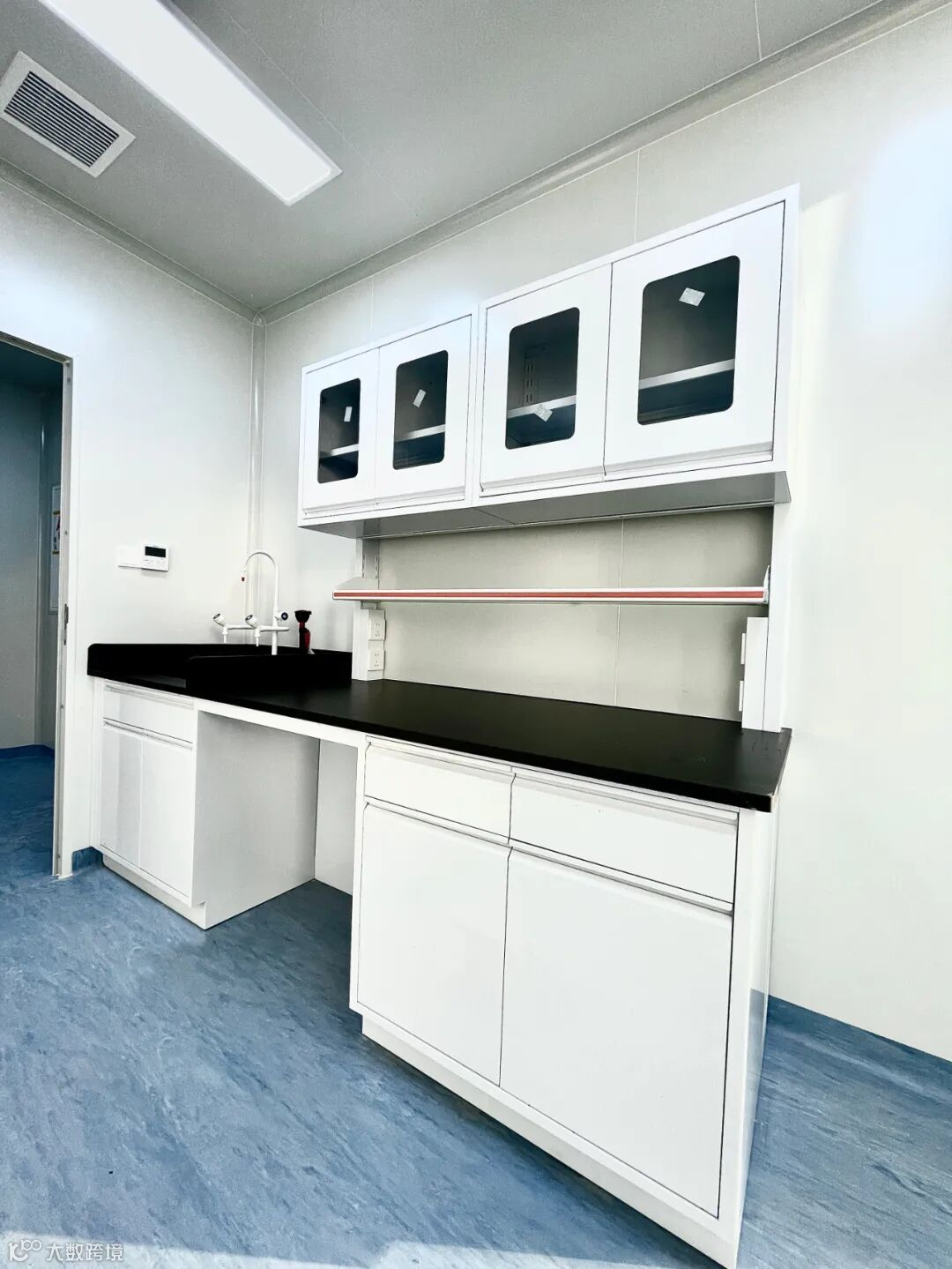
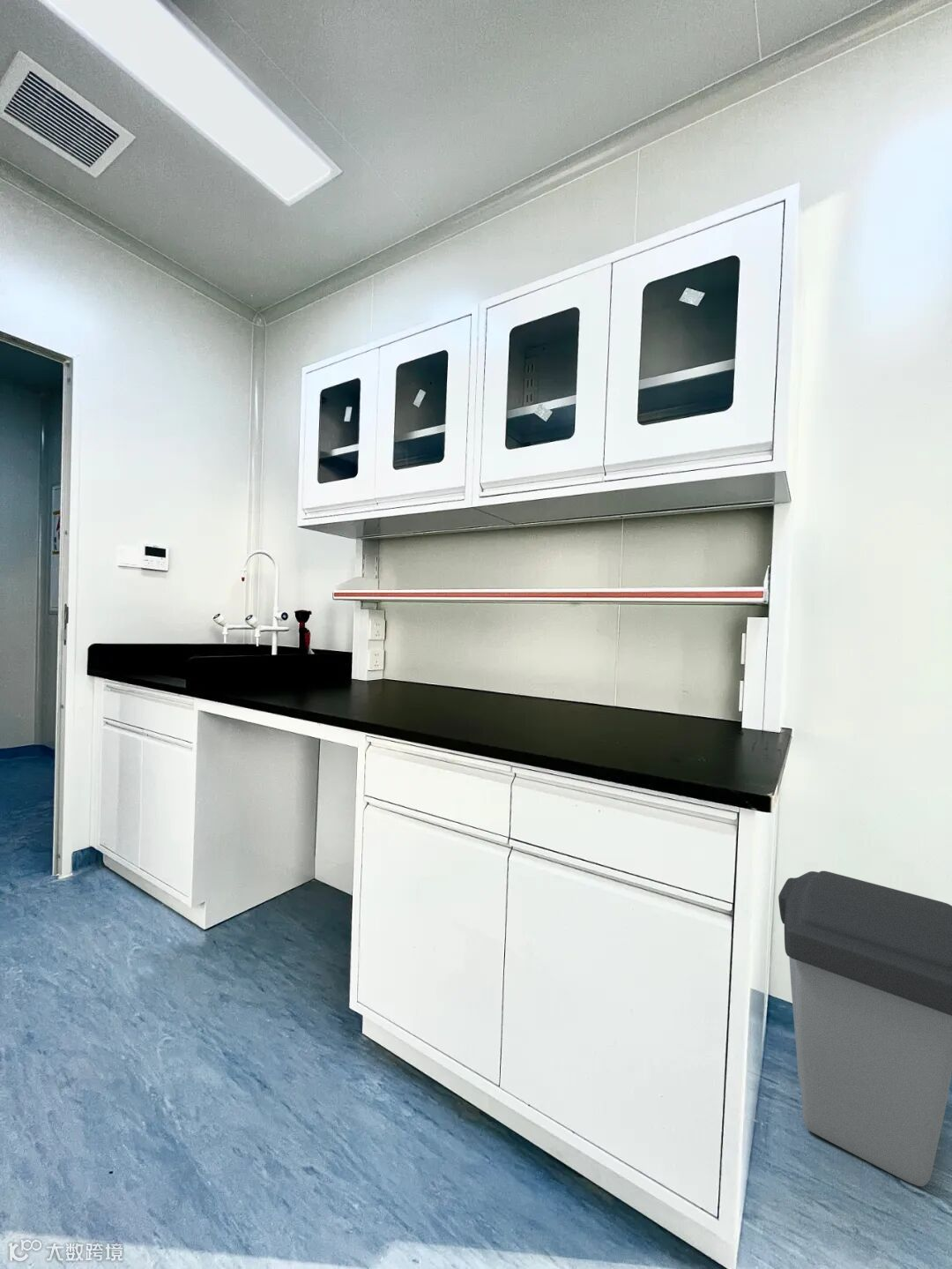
+ trash can (866, 1009)
